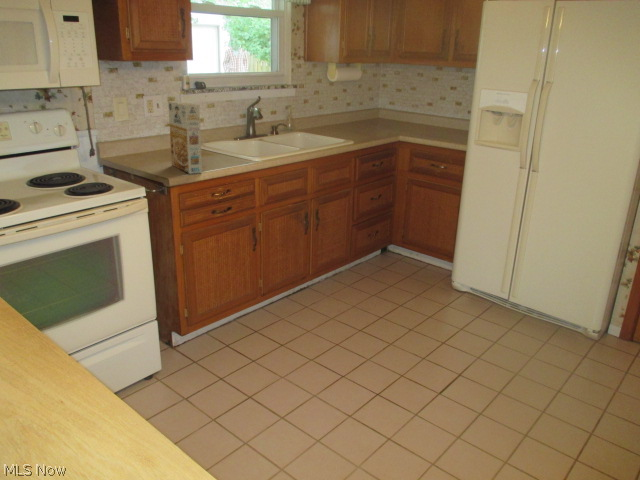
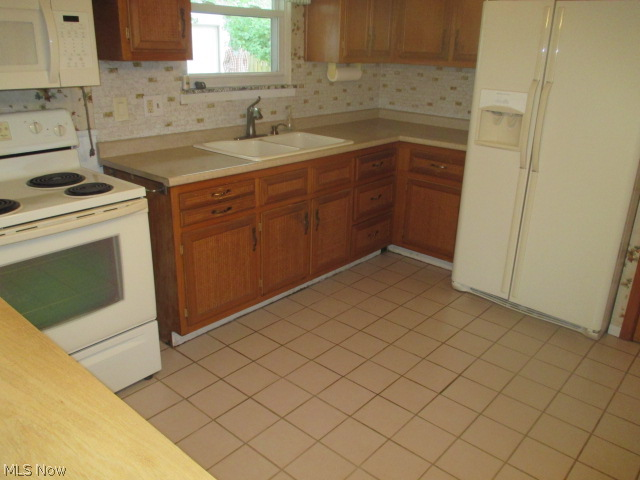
- cereal box (184, 136)
